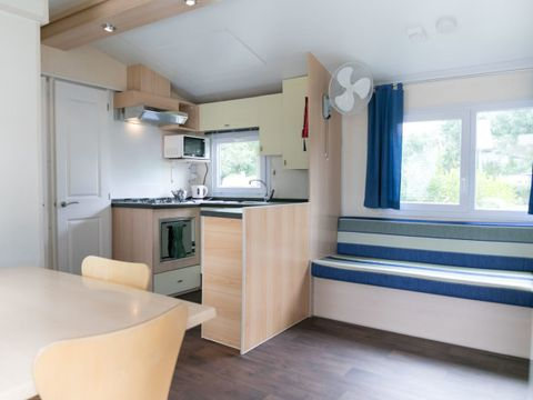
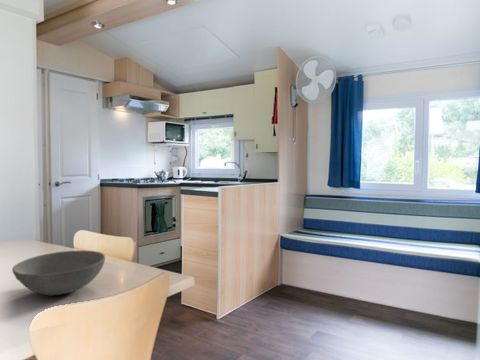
+ bowl (61, 275)
